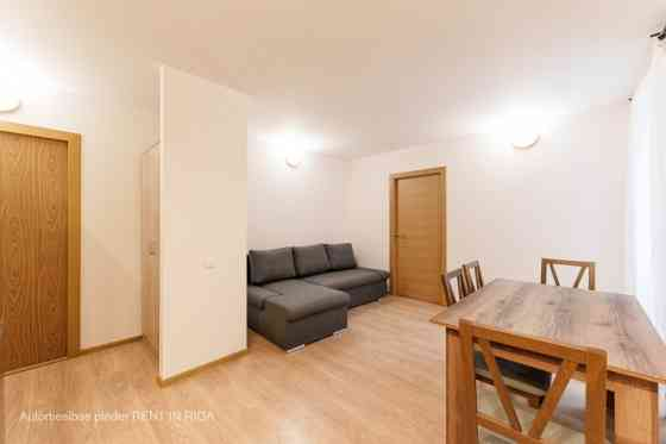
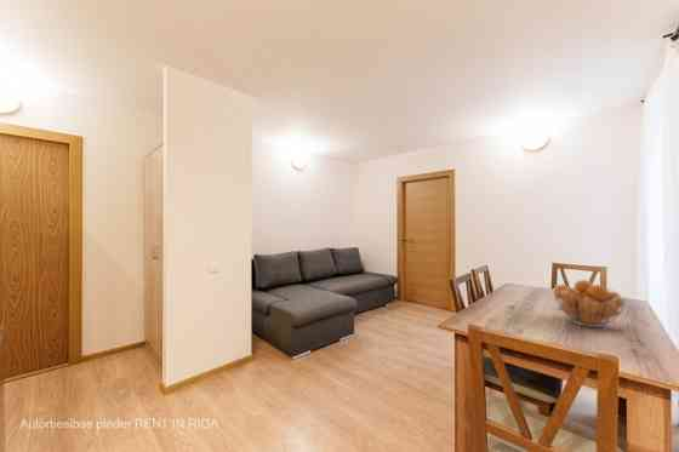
+ fruit basket (587, 302)
